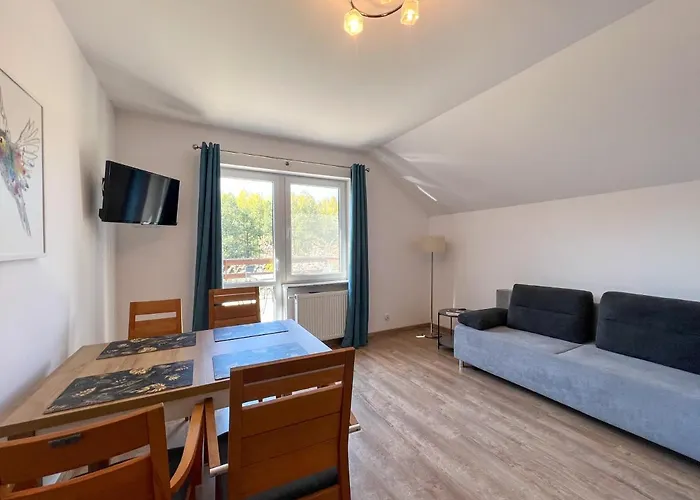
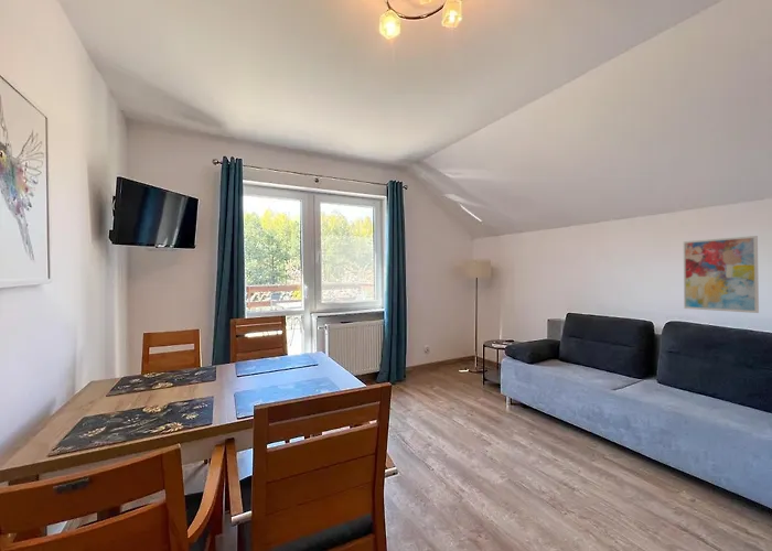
+ wall art (718, 274)
